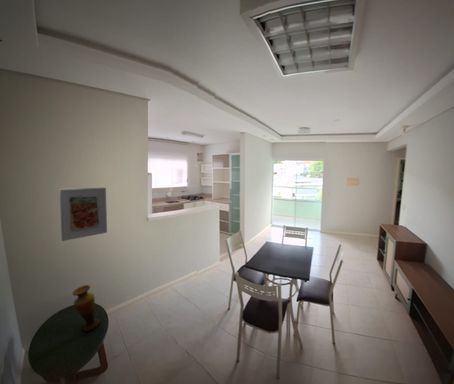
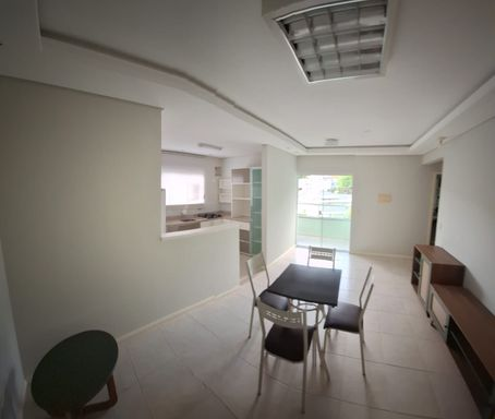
- vase (86, 307)
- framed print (85, 212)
